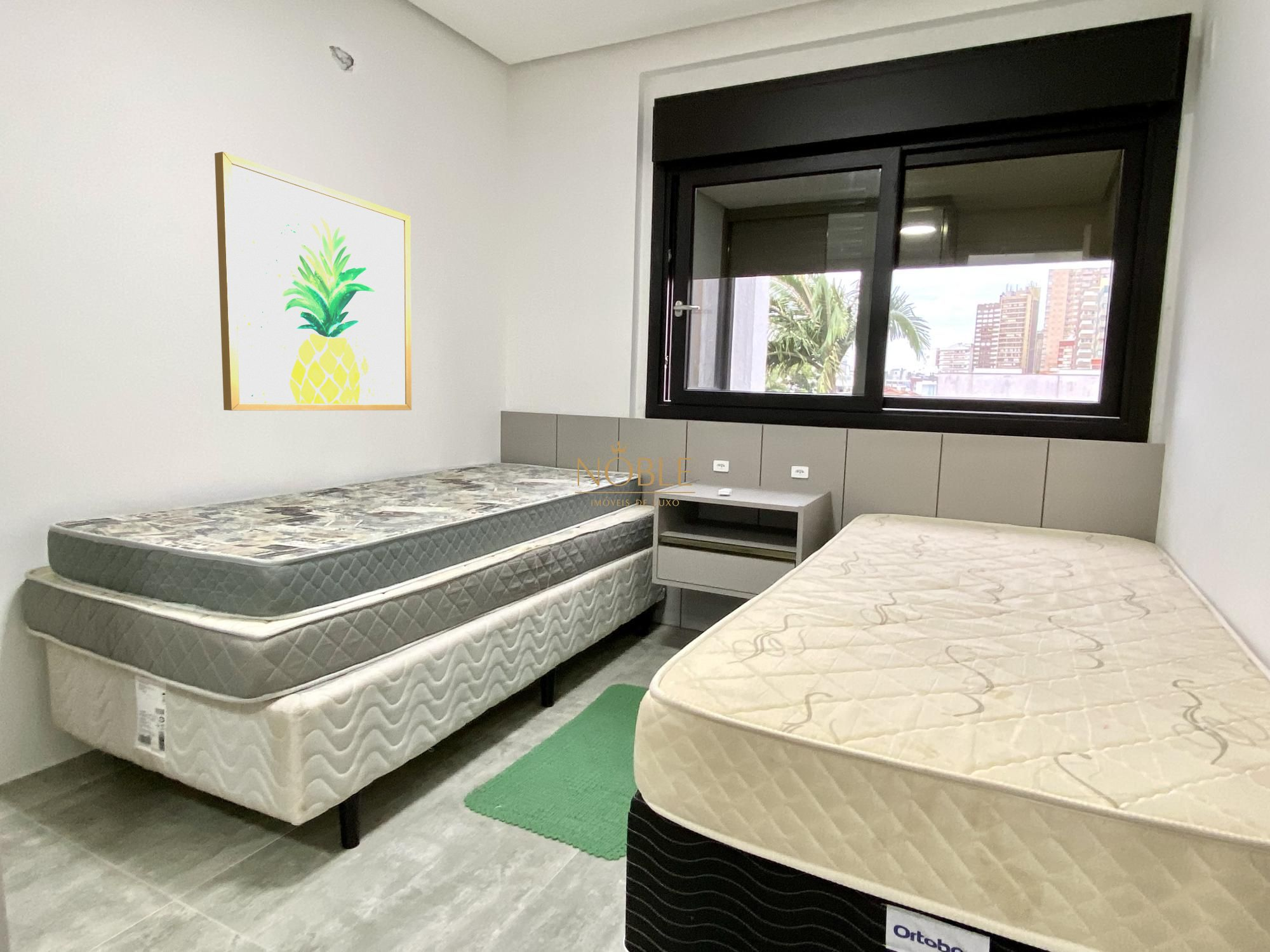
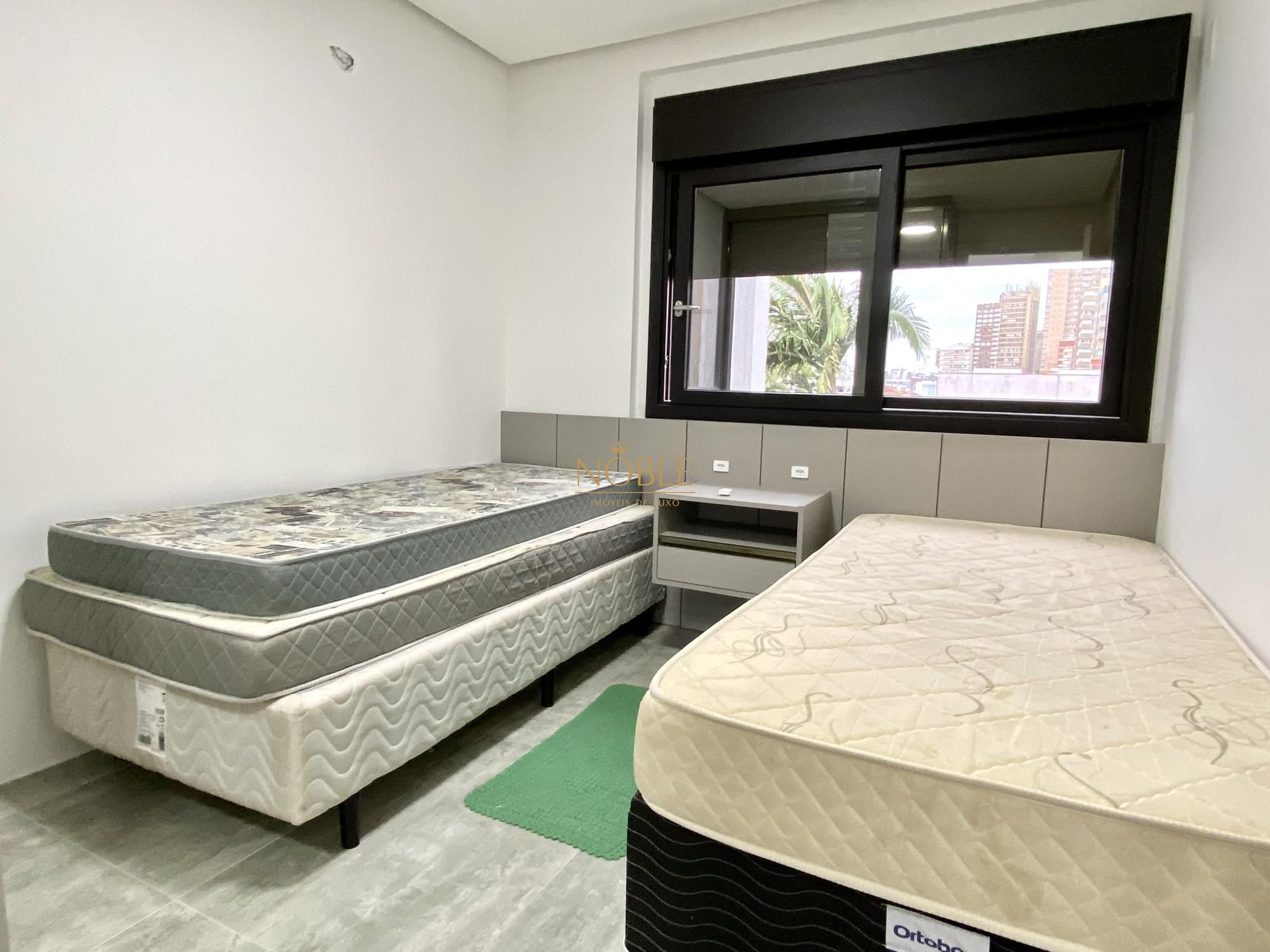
- wall art (328, 301)
